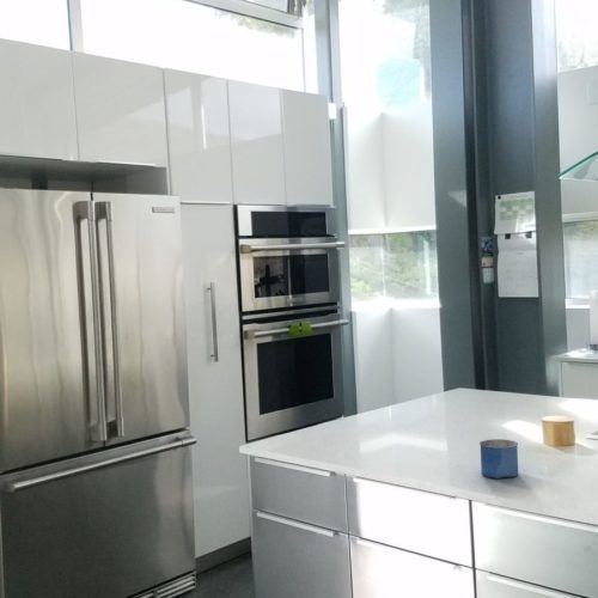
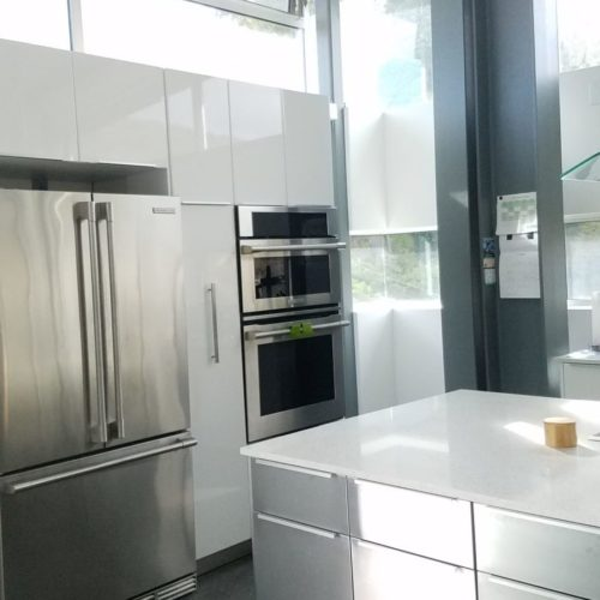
- mug (496, 457)
